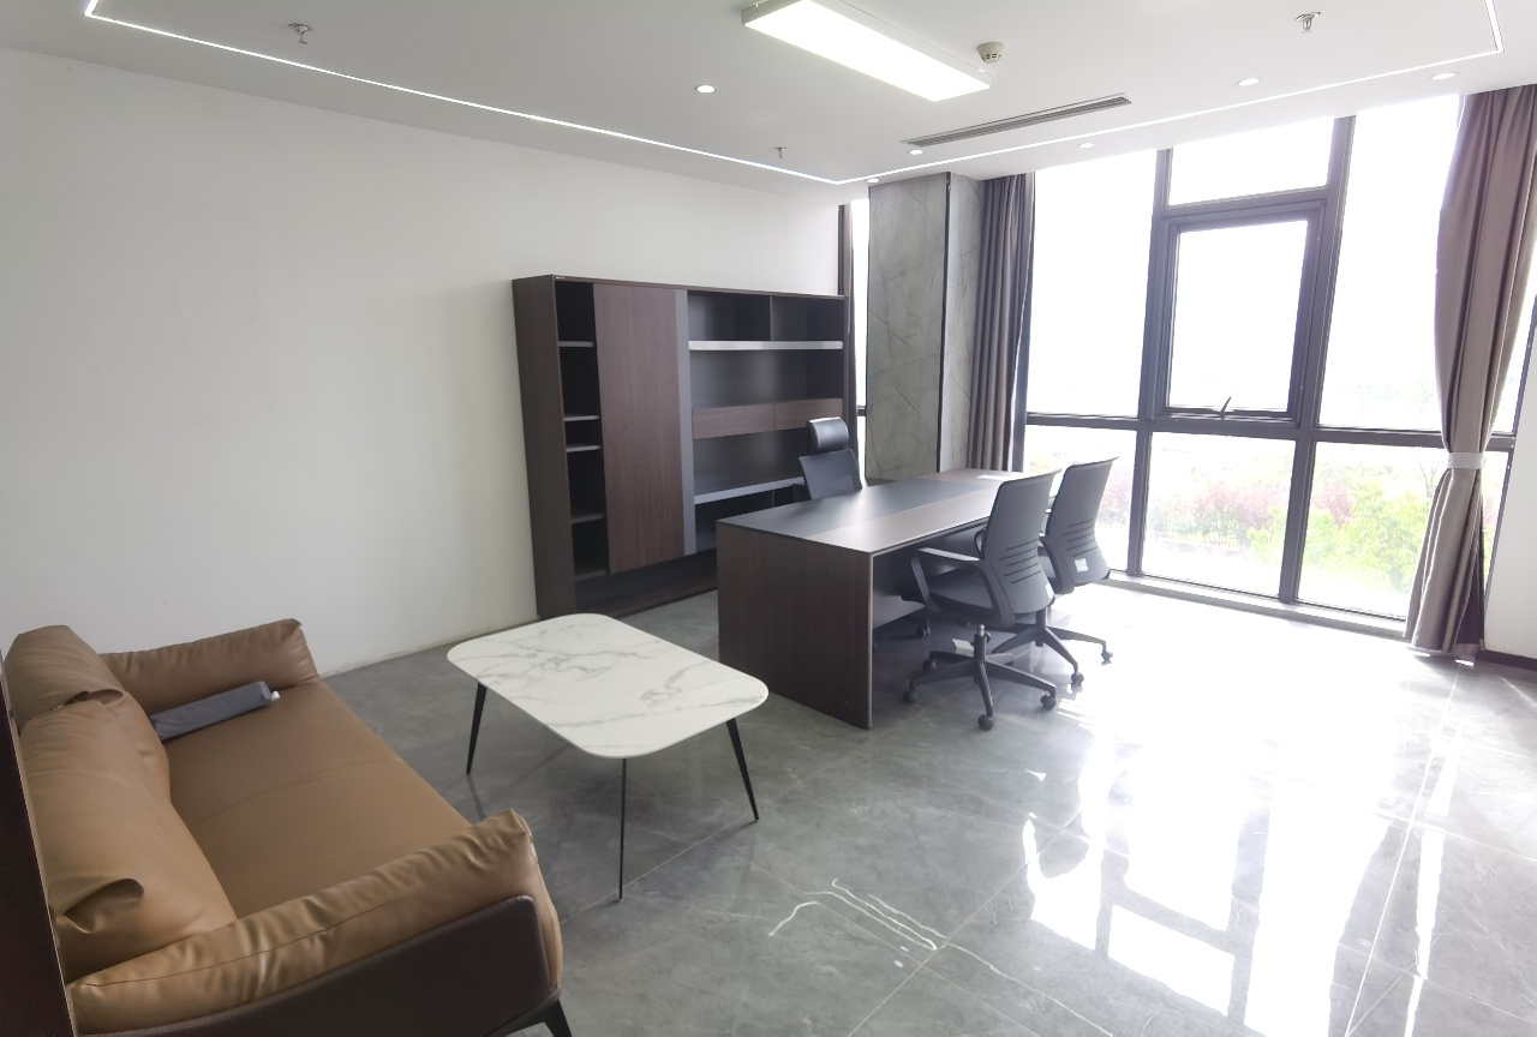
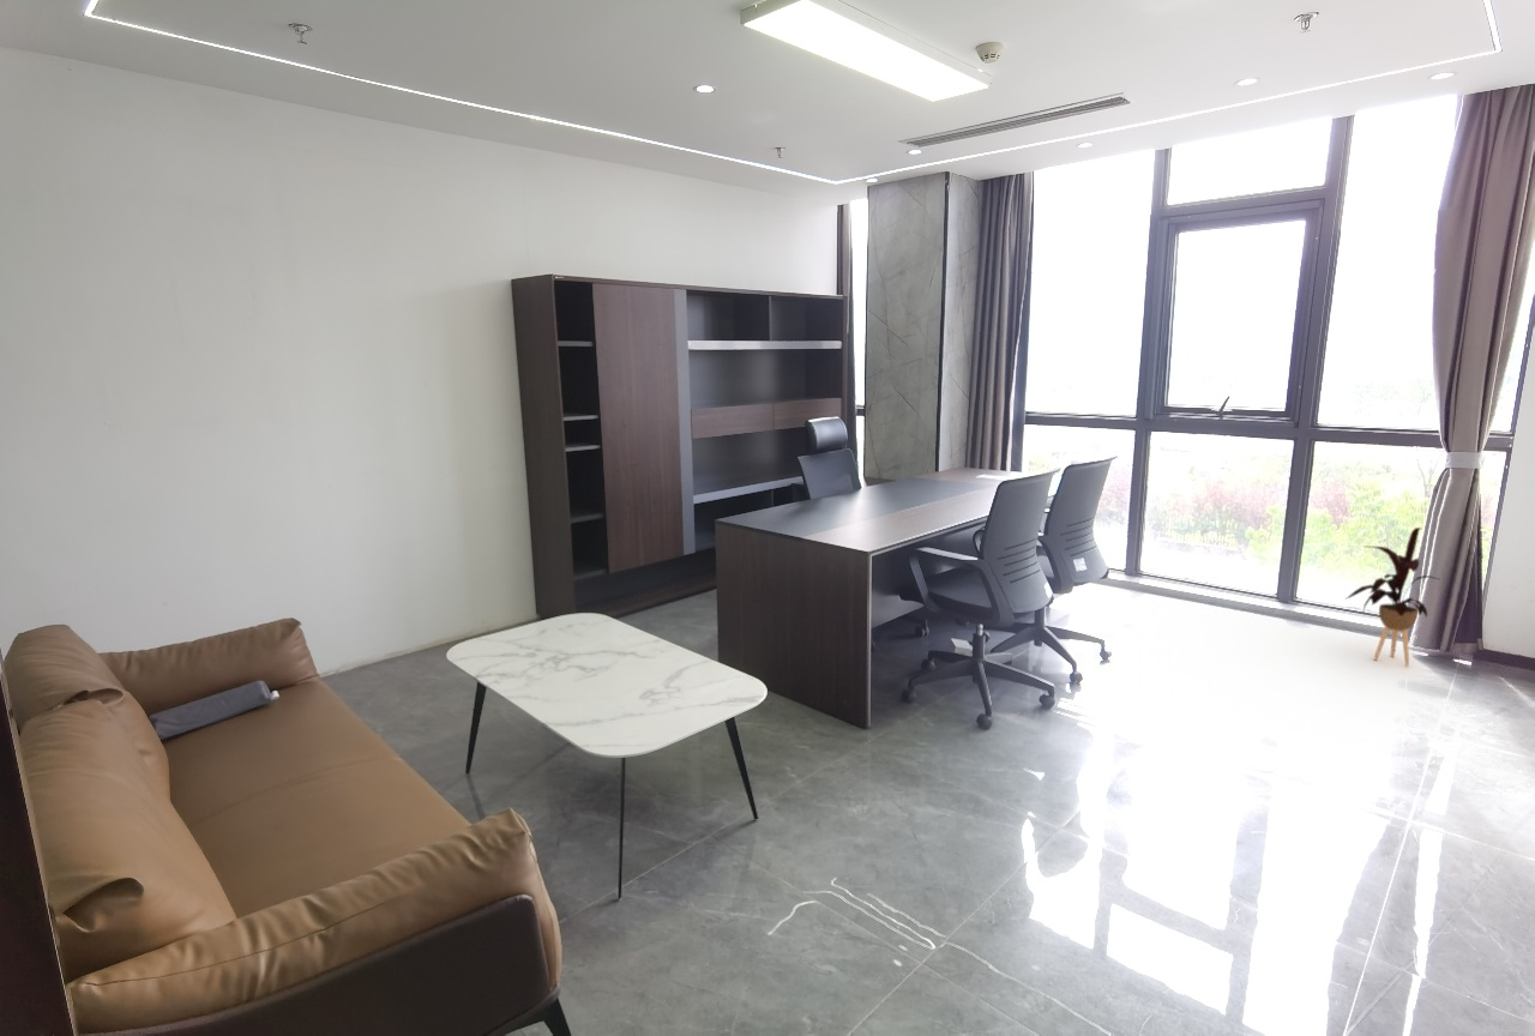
+ house plant (1391, 592)
